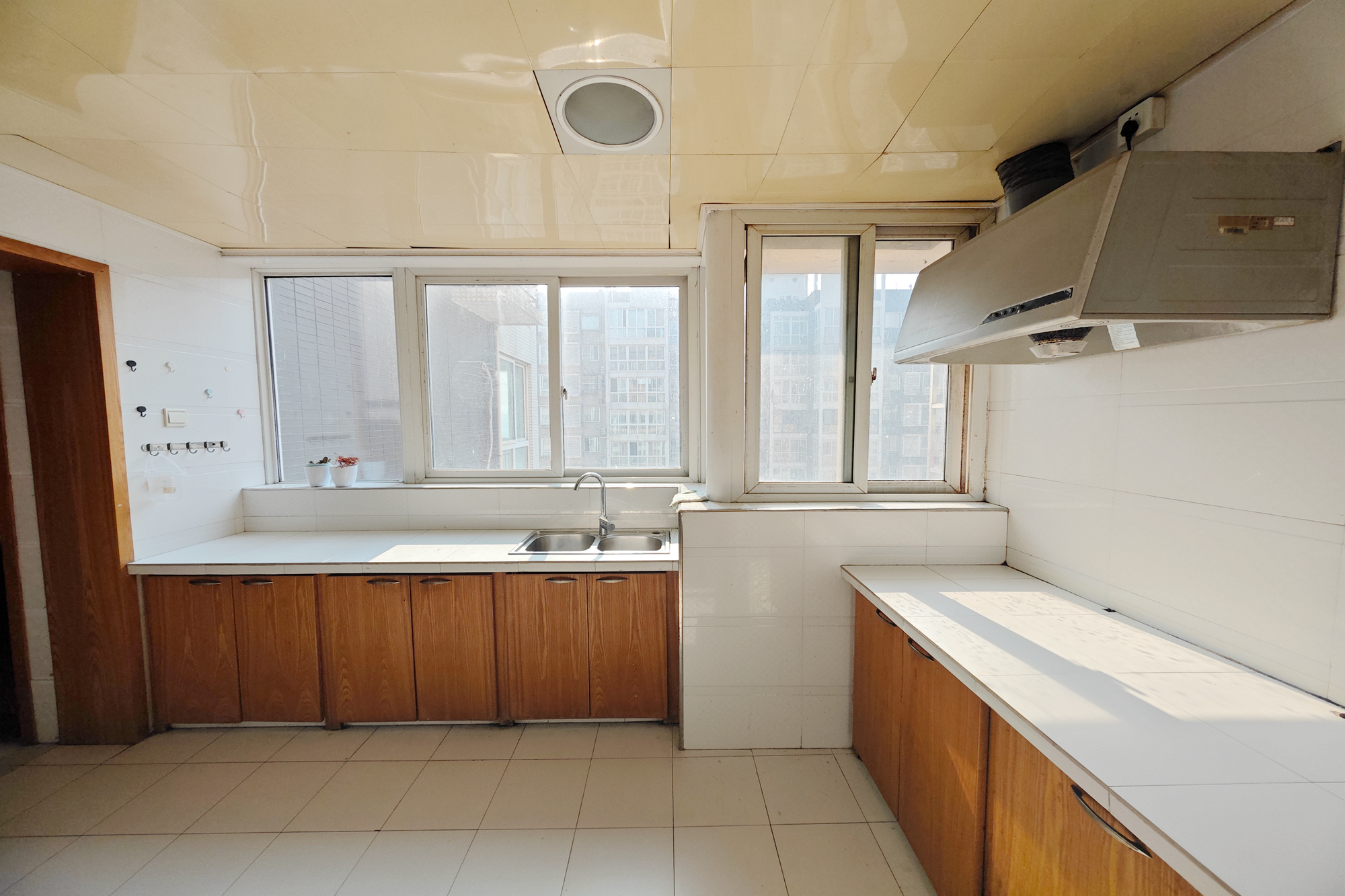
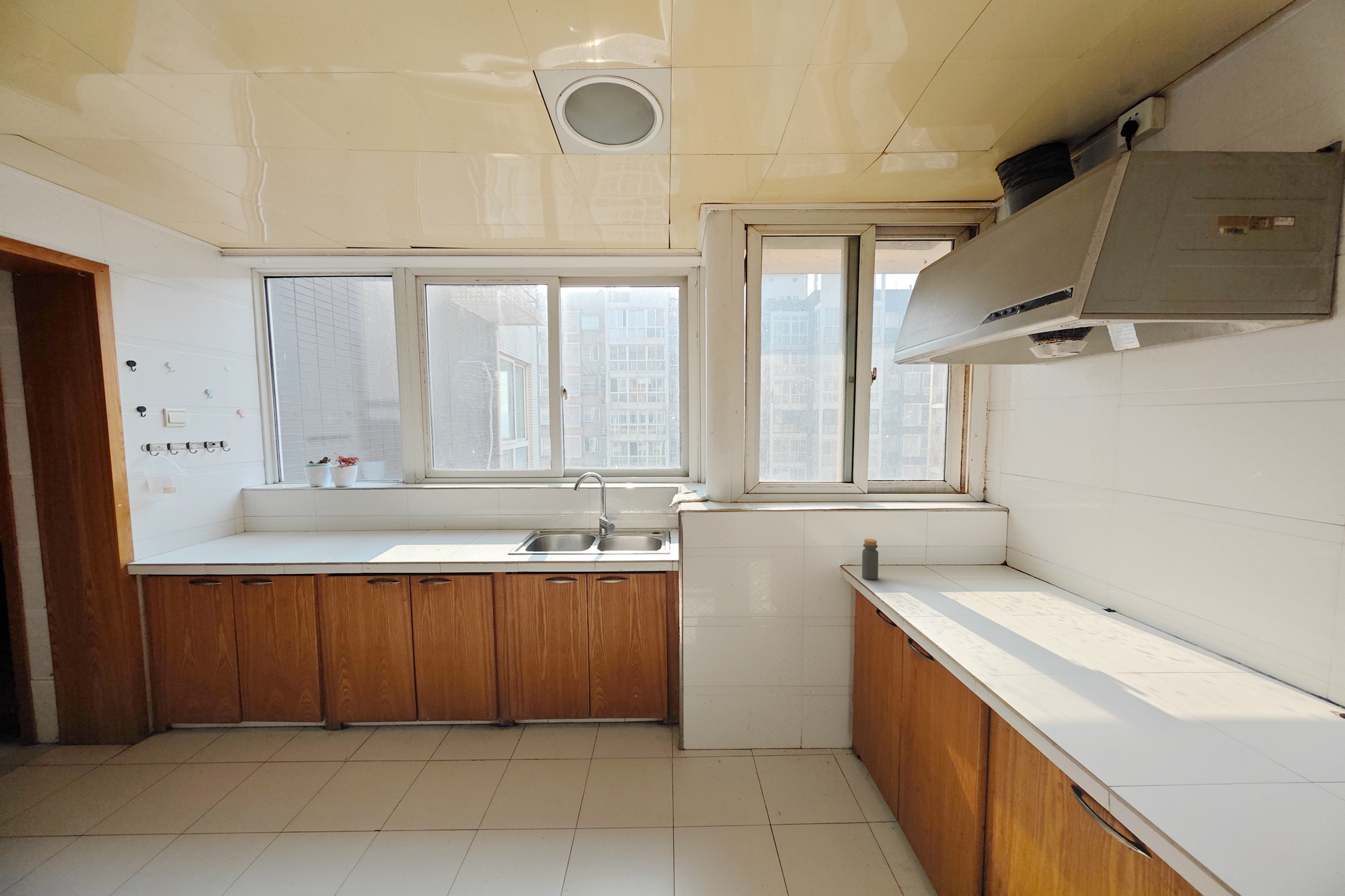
+ bottle (870, 559)
